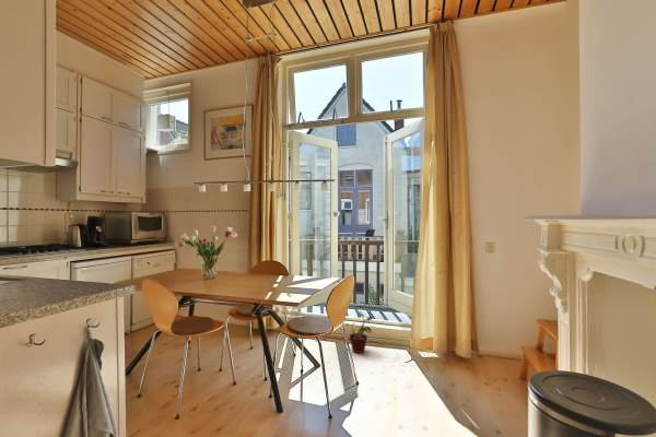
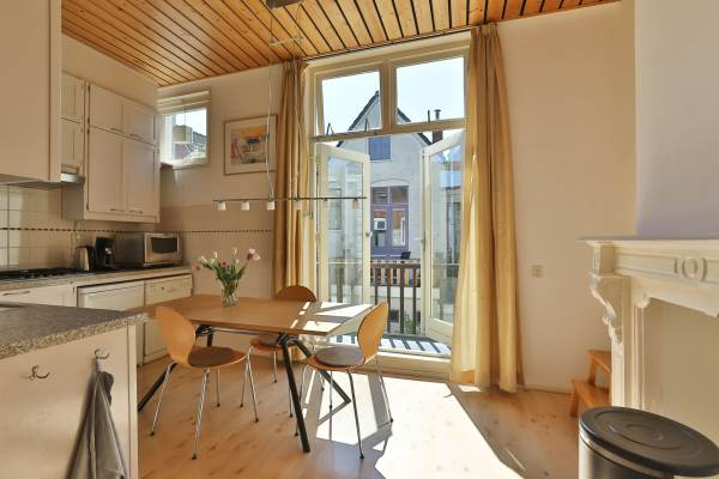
- potted plant (362, 329)
